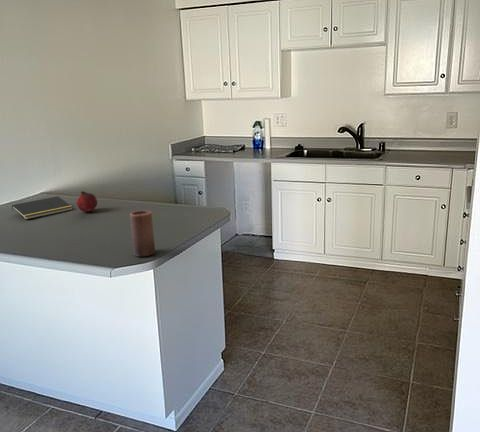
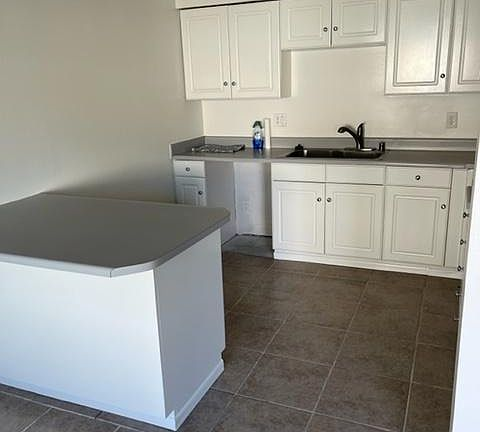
- notepad (42, 207)
- fruit (87, 201)
- candle (142, 233)
